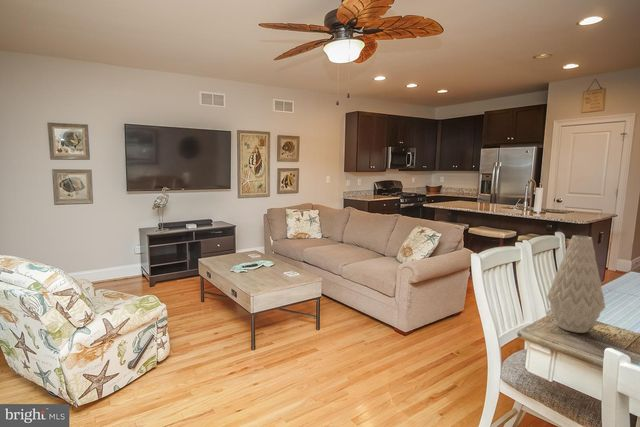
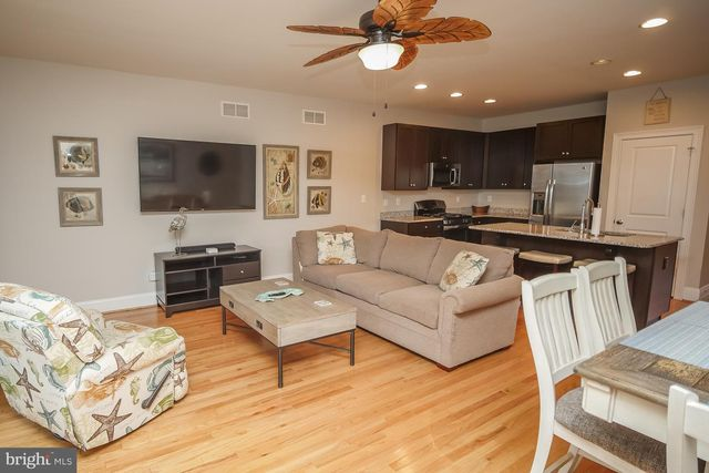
- vase (577, 282)
